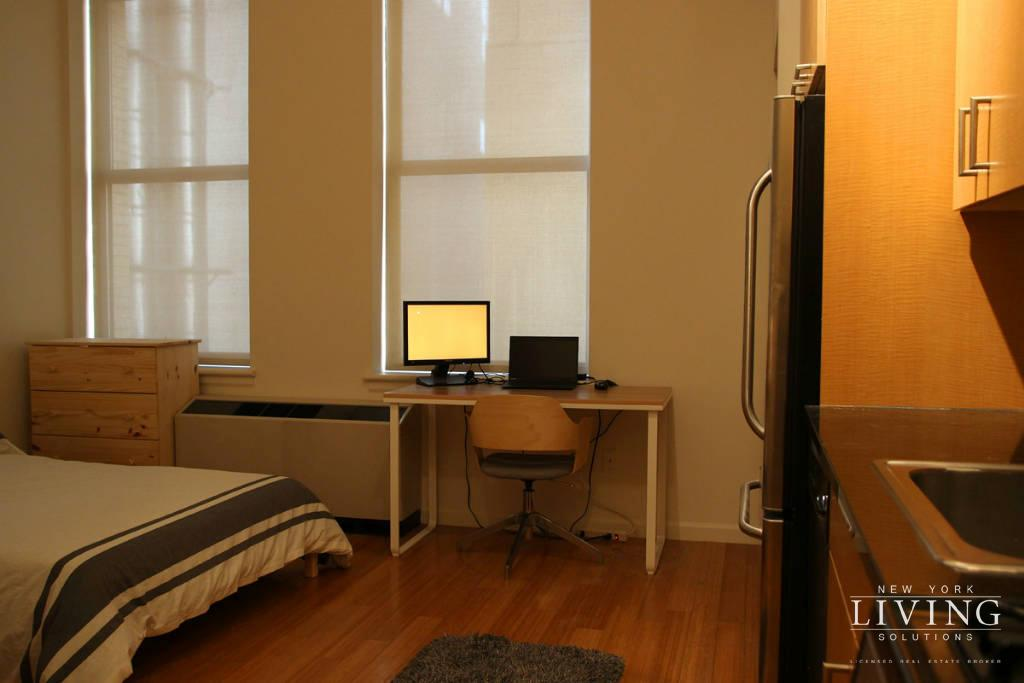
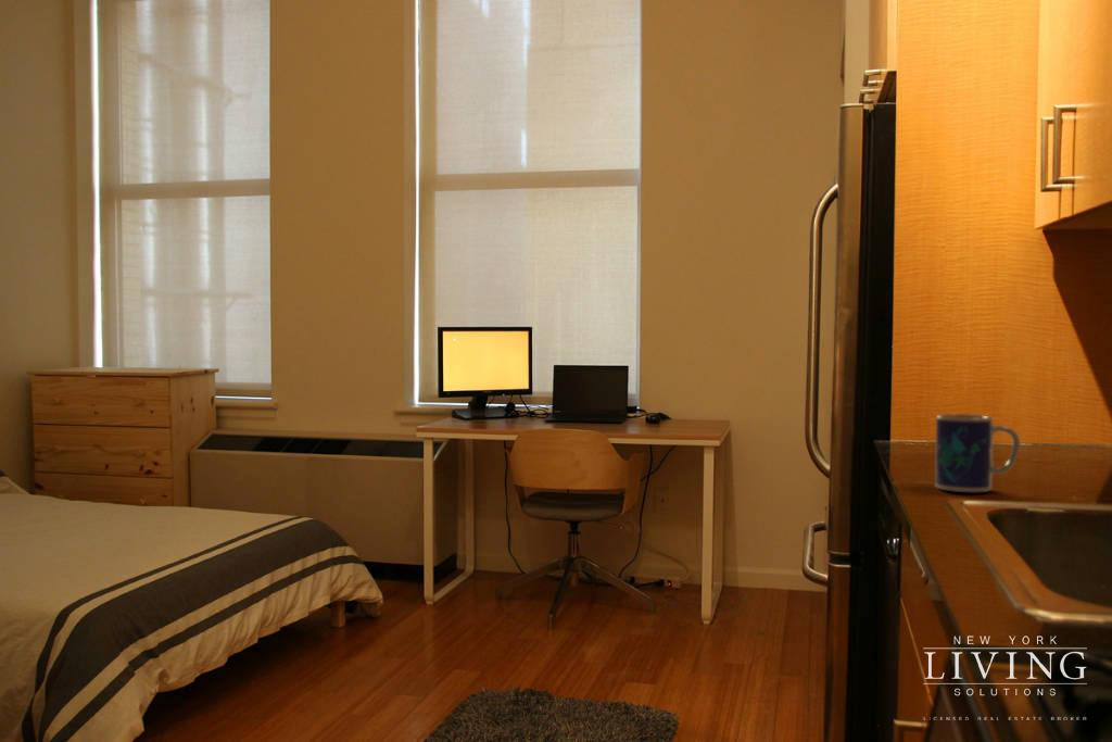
+ mug (977, 452)
